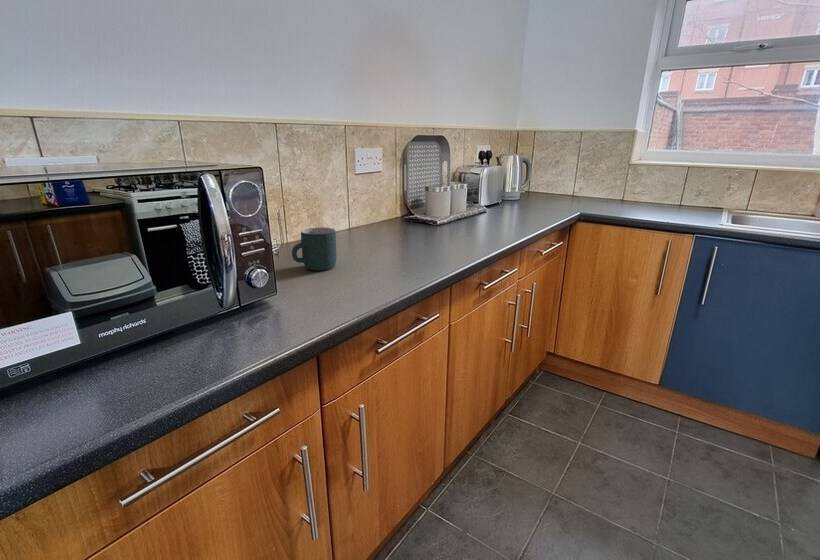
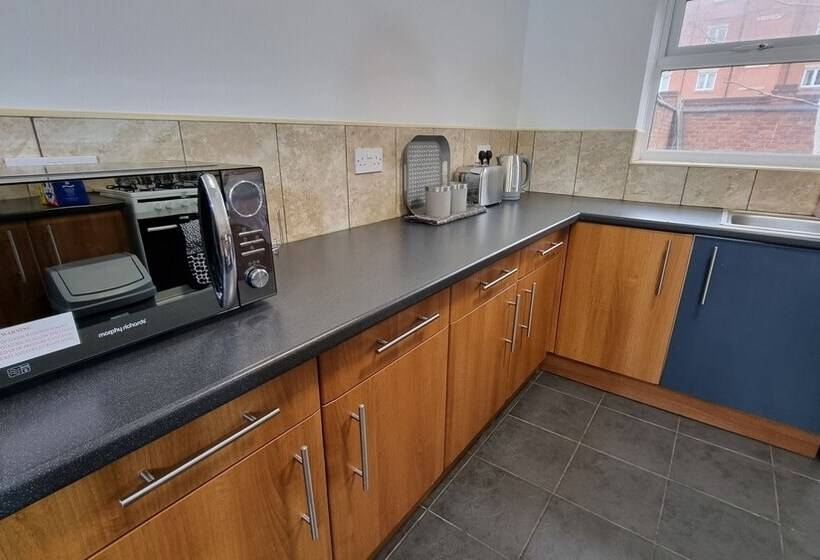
- mug (316, 250)
